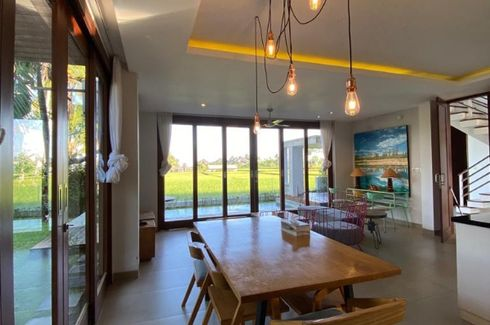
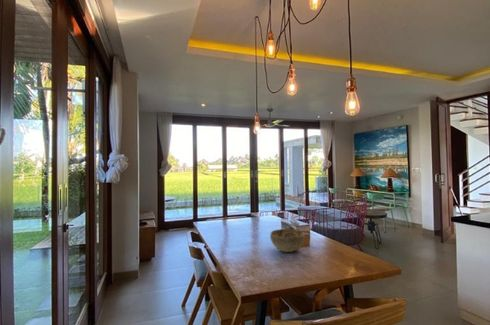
+ decorative bowl (287, 241)
